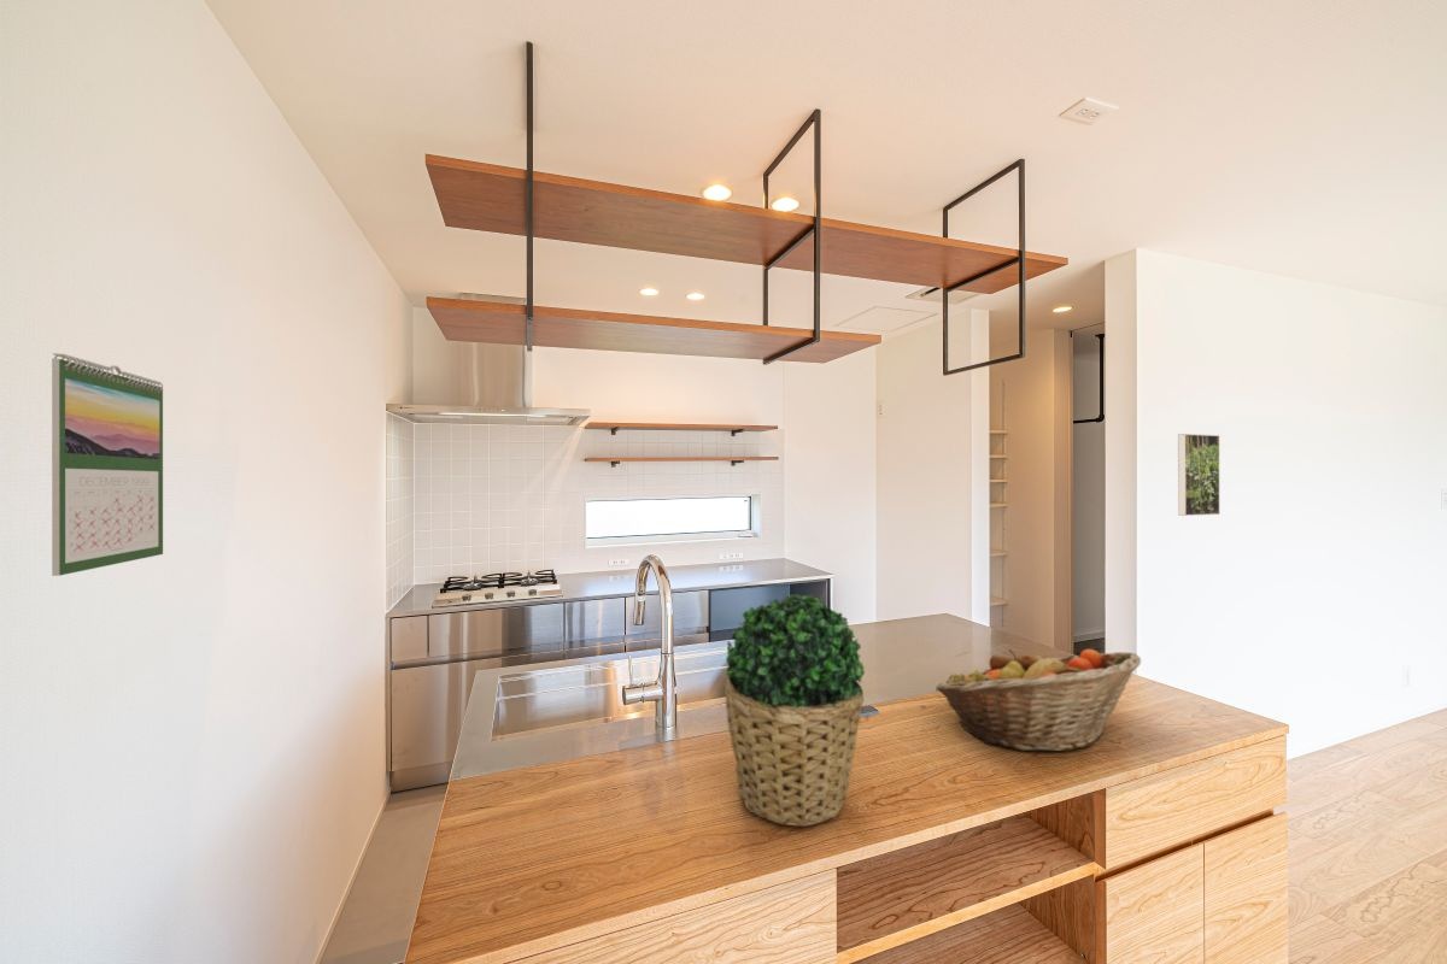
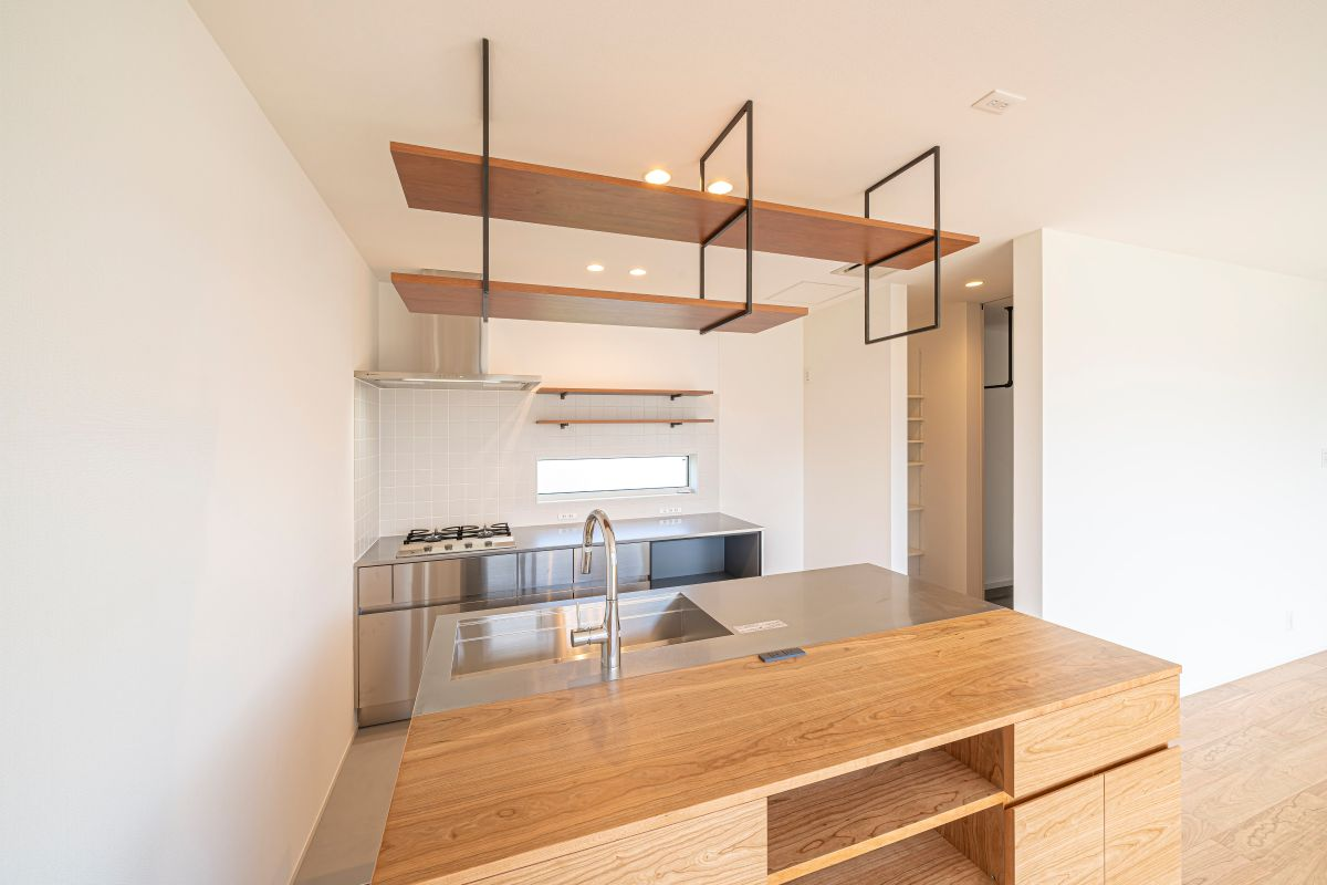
- fruit basket (1036, 687)
- potted plant (792, 698)
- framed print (1199, 475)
- calendar (115, 464)
